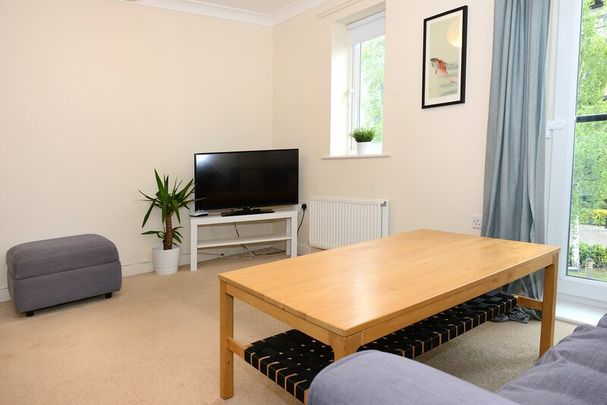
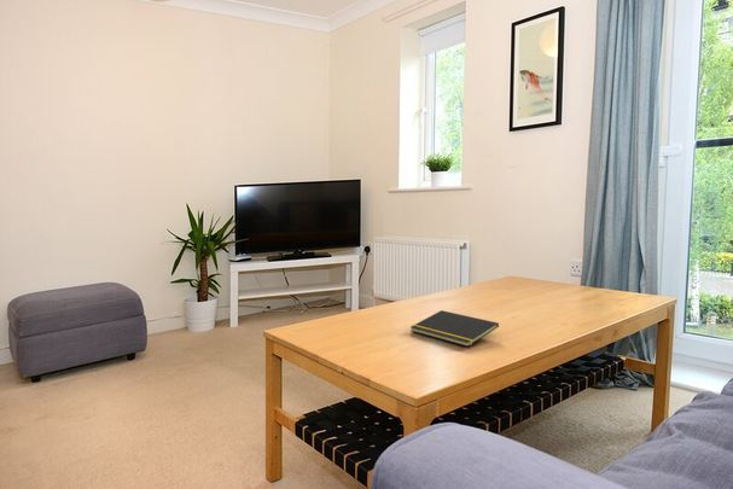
+ notepad (453, 326)
